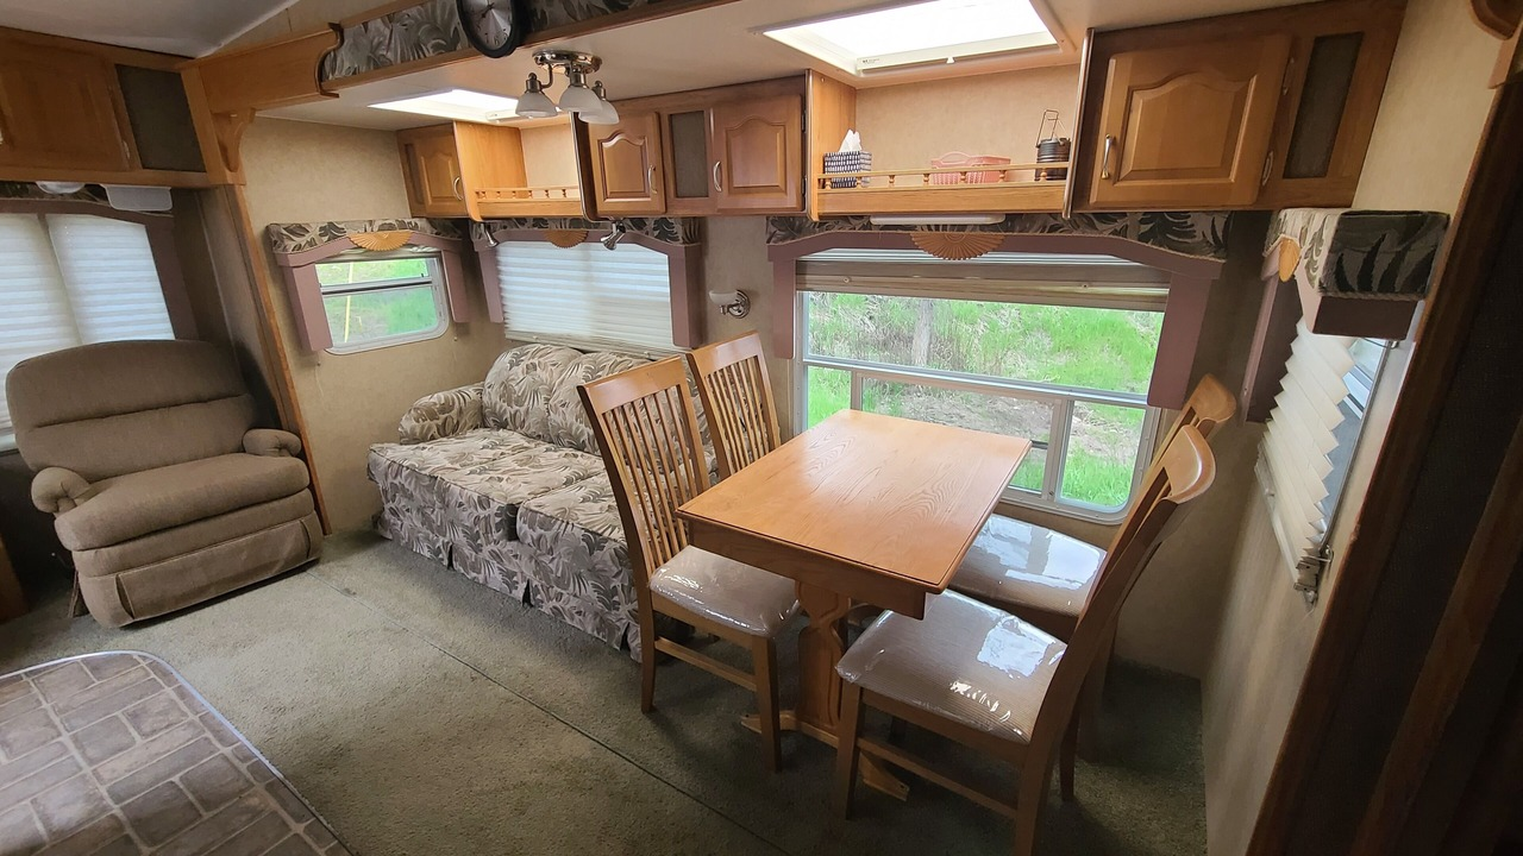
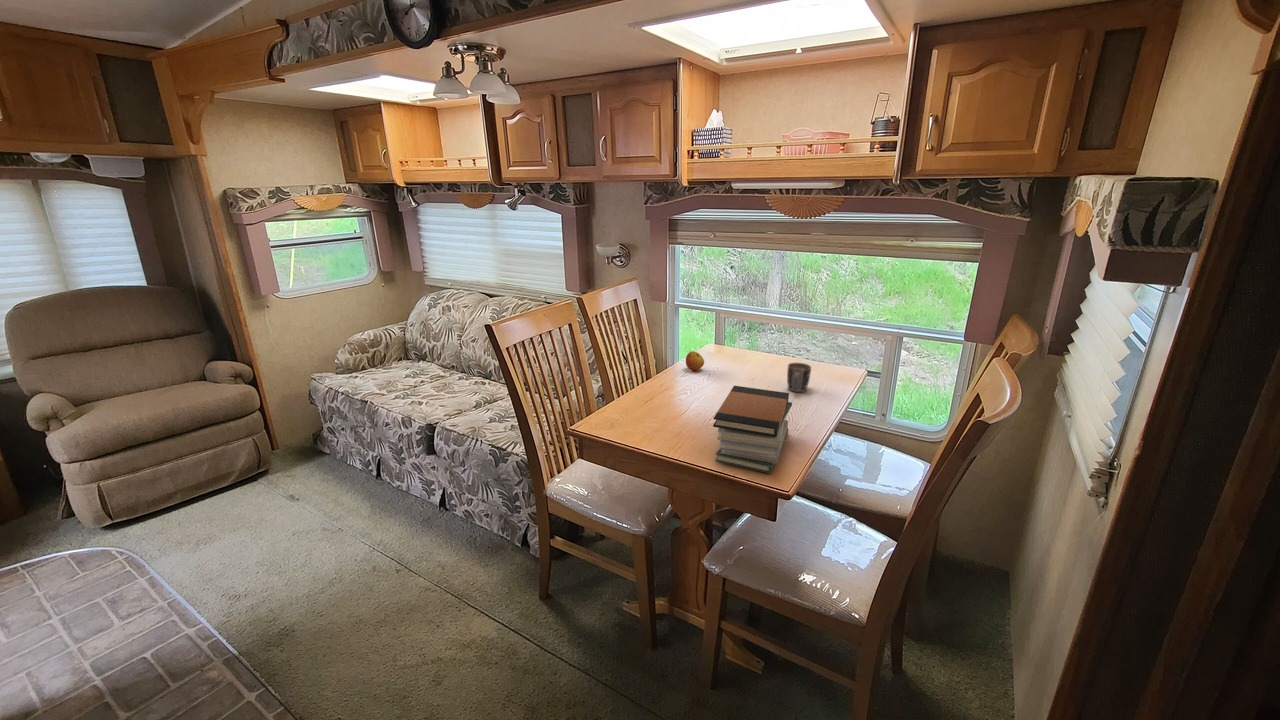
+ apple (694, 361)
+ mug (797, 379)
+ book stack (753, 427)
